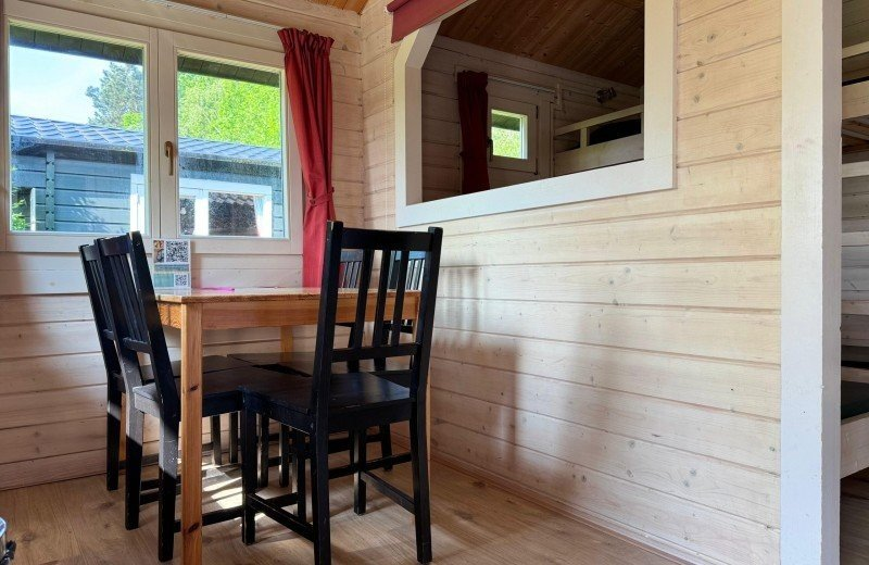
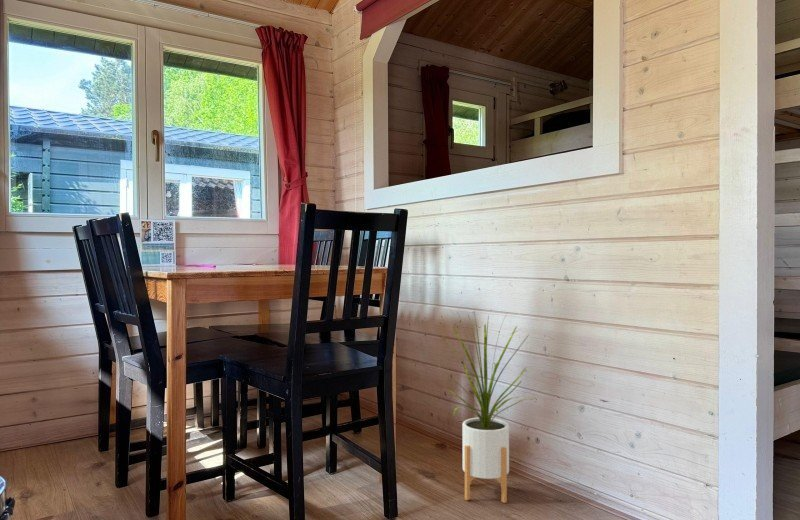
+ house plant (488, 402)
